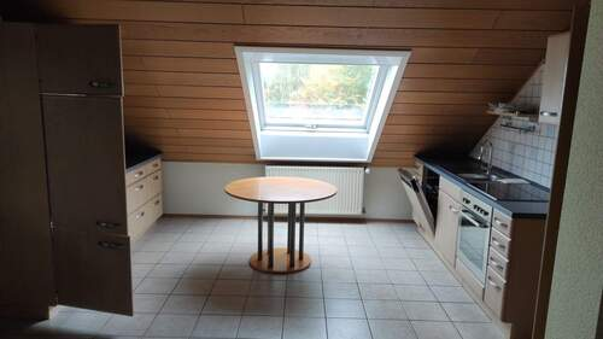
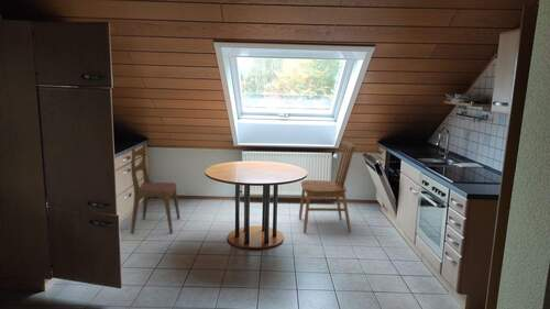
+ dining chair (326, 185)
+ dining chair (155, 186)
